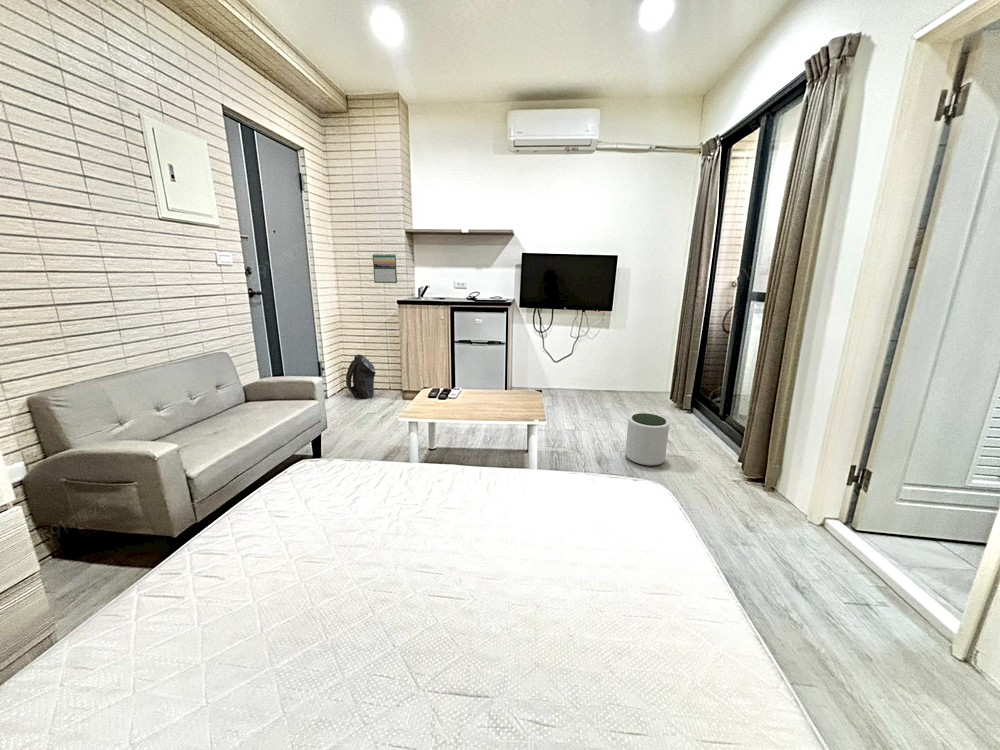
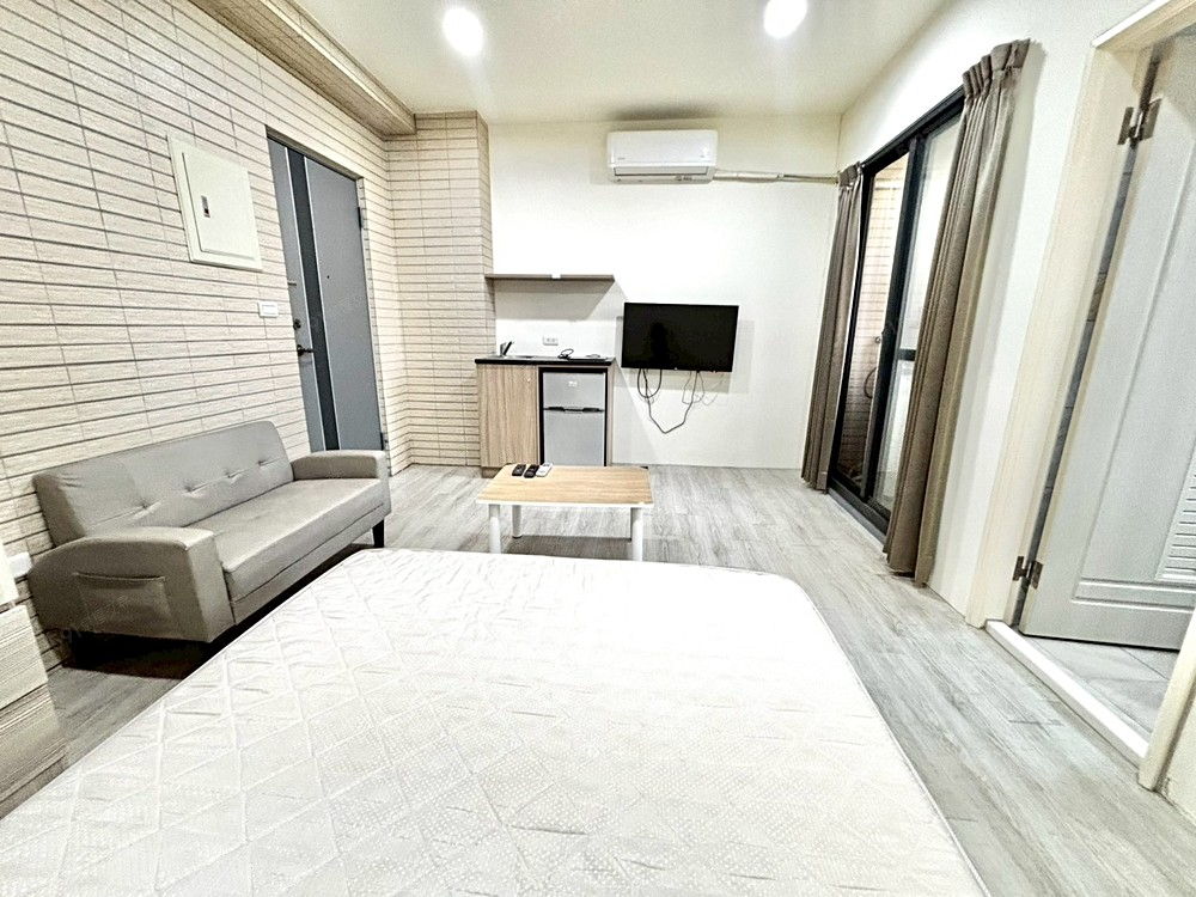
- calendar (384, 268)
- plant pot (646, 438)
- backpack (360, 375)
